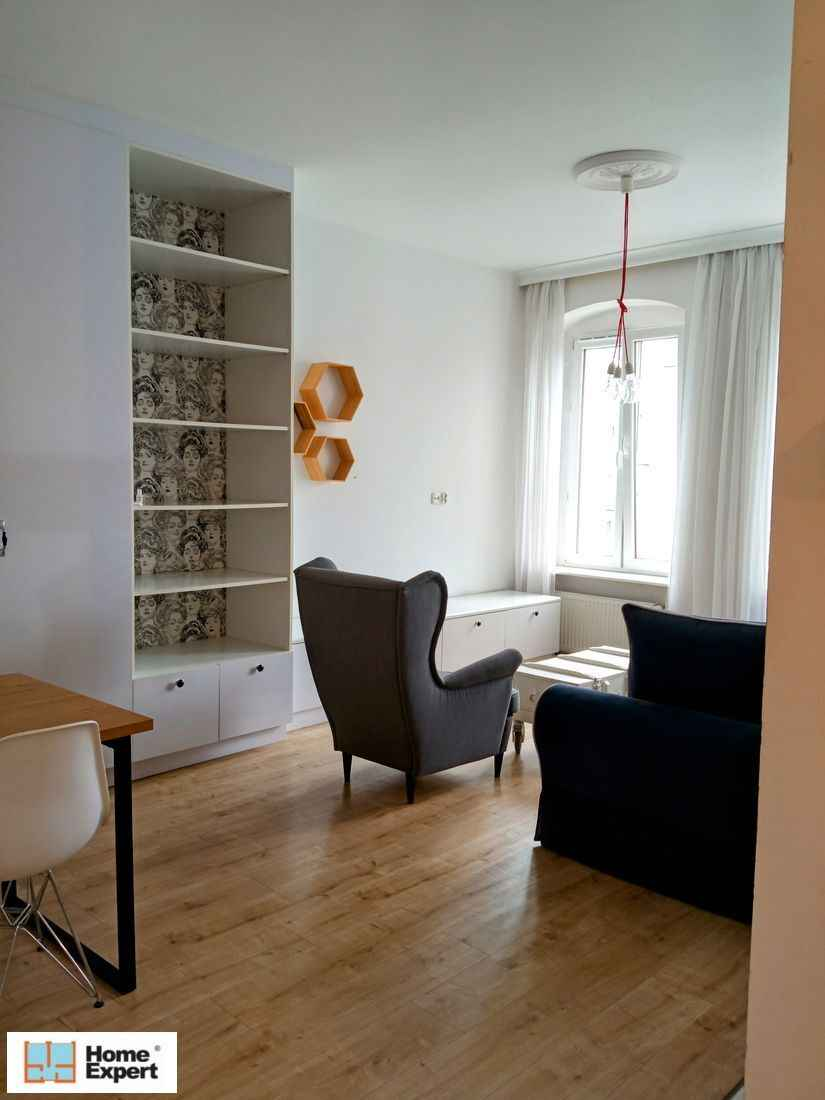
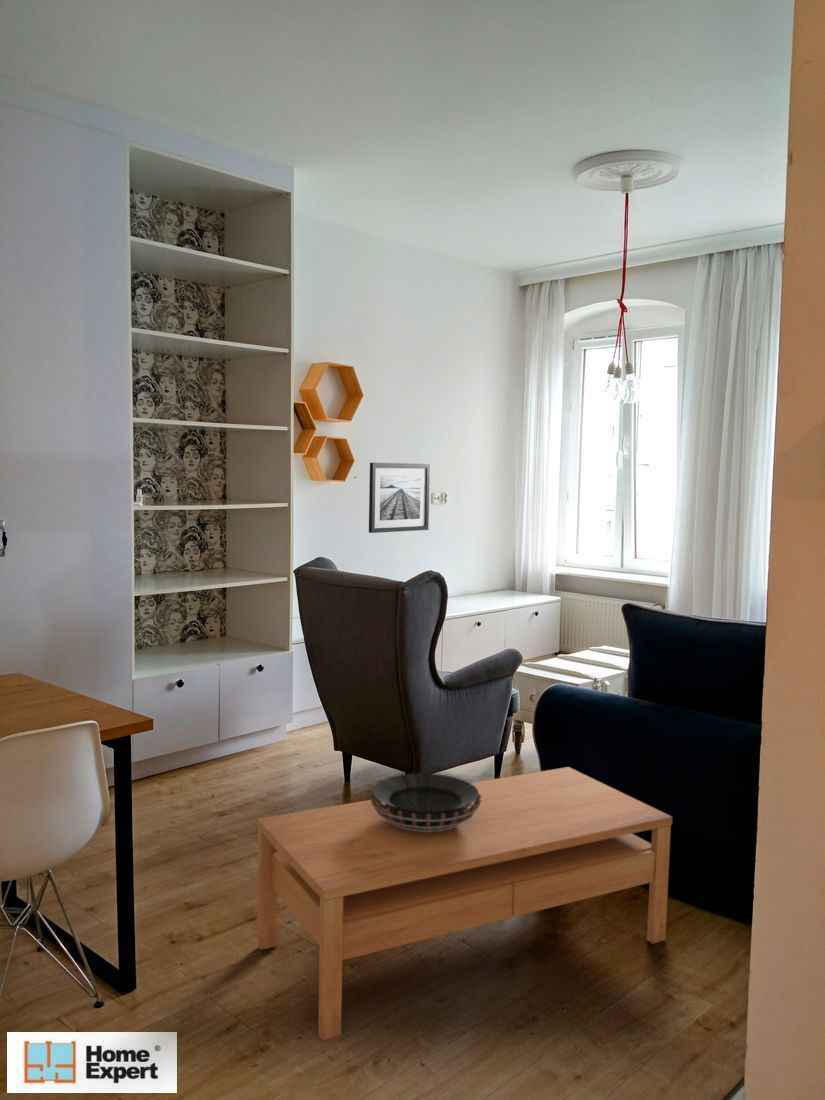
+ decorative bowl (424, 806)
+ coffee table (466, 880)
+ wall art (400, 497)
